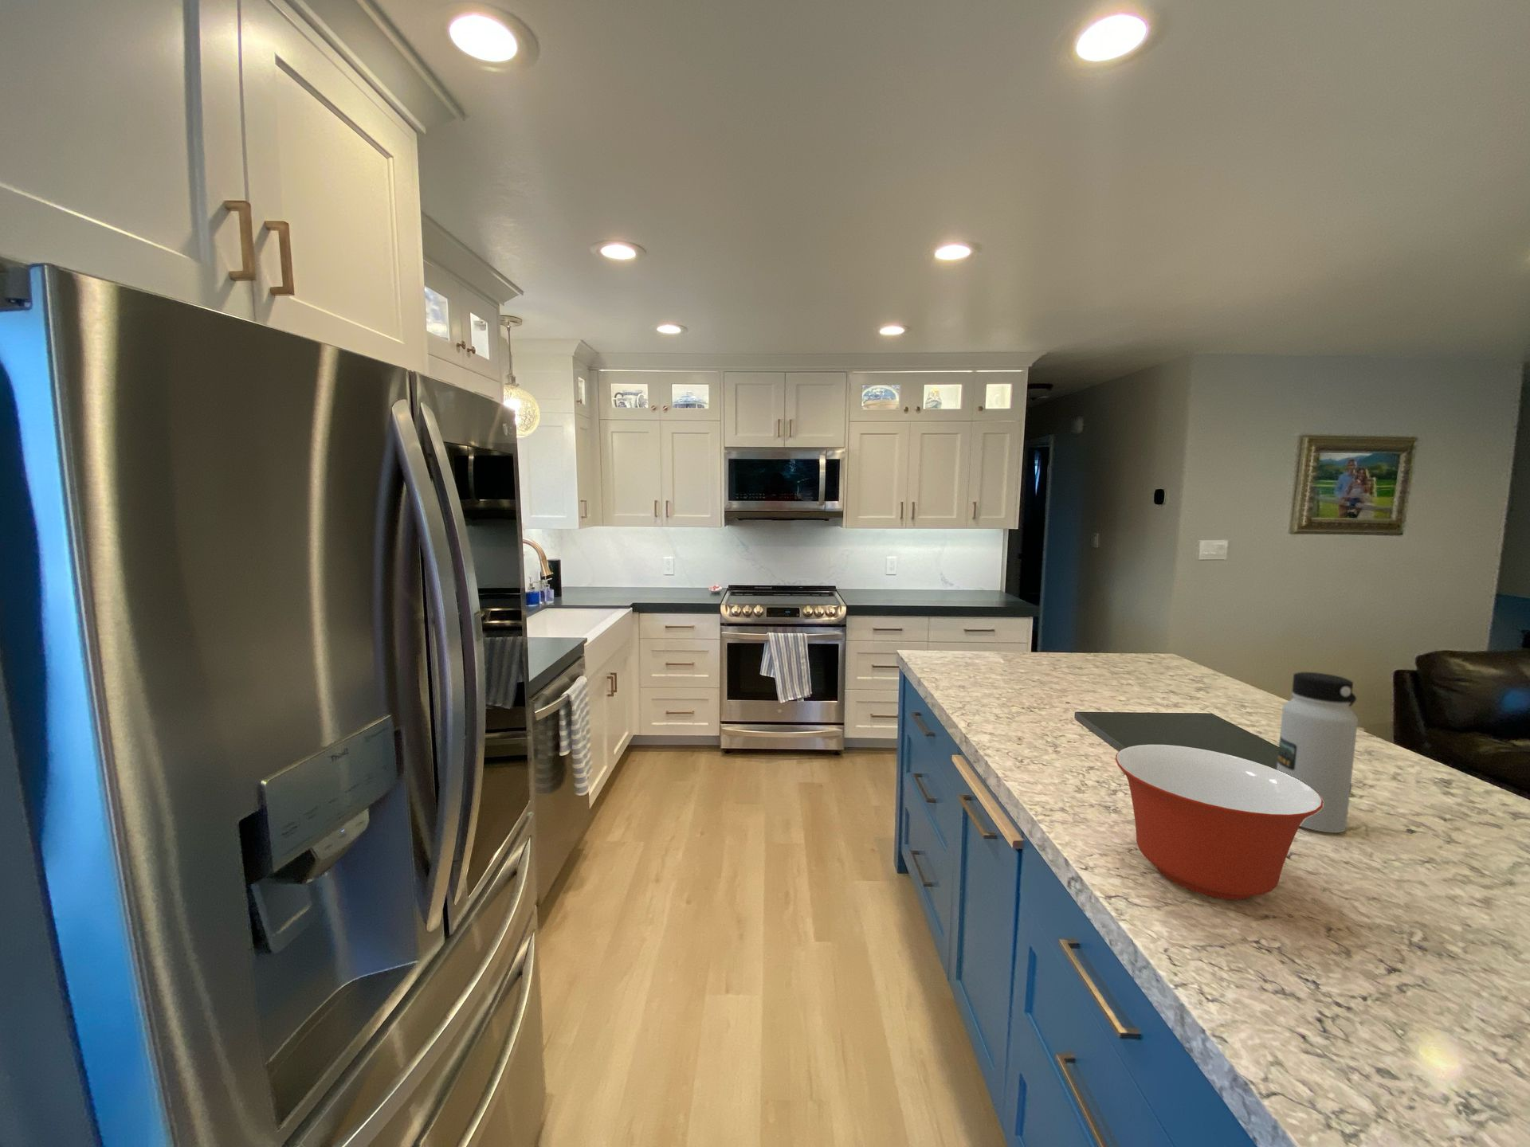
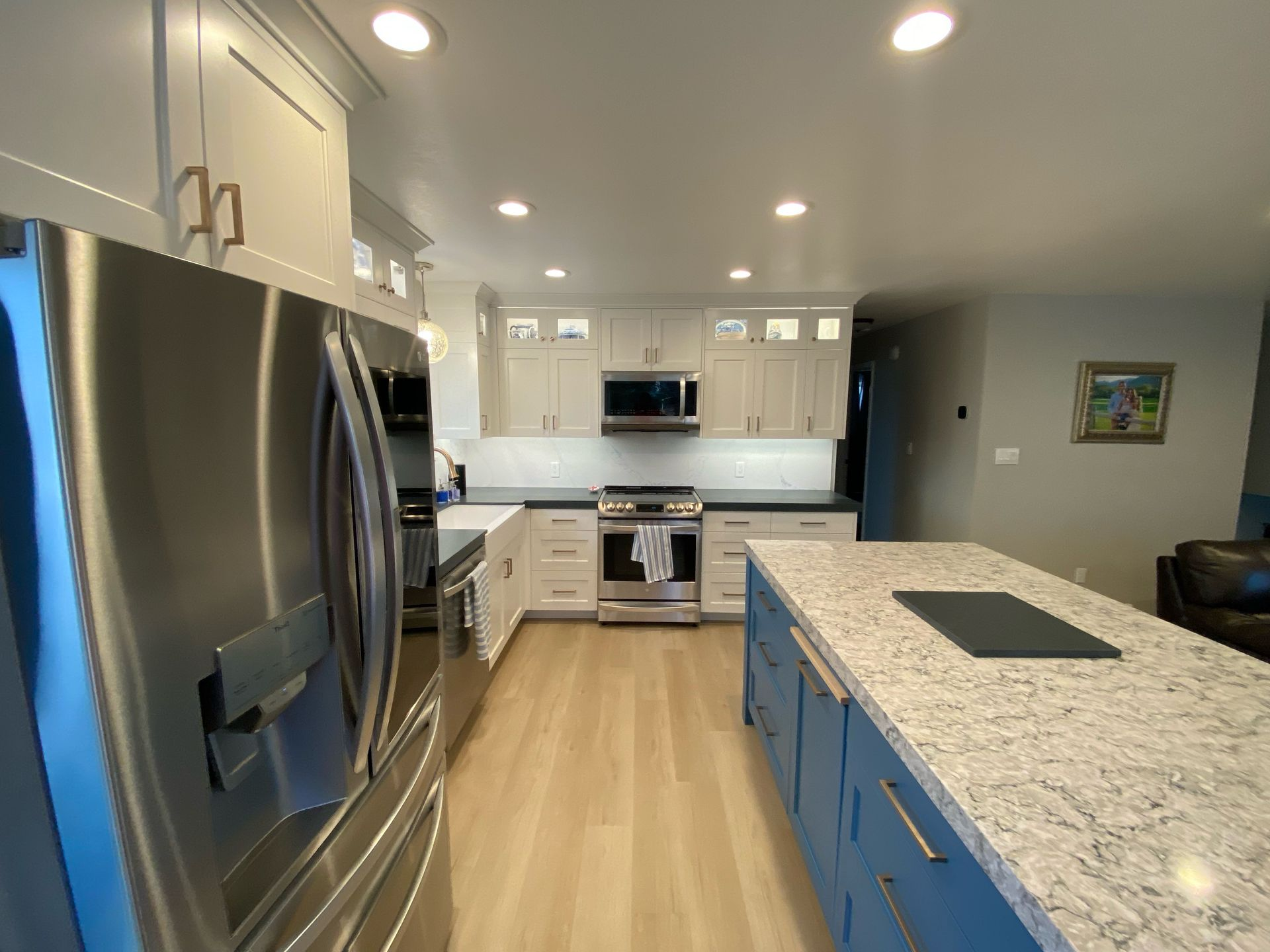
- mixing bowl (1206, 824)
- water bottle (1314, 748)
